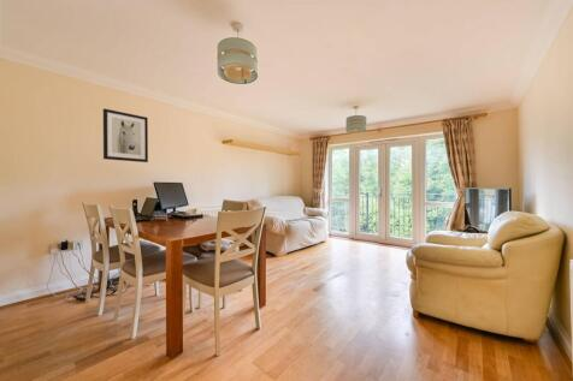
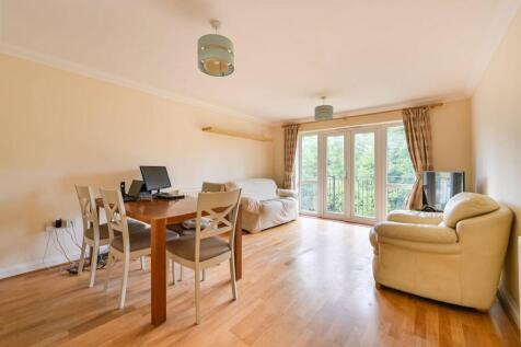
- wall art (126, 137)
